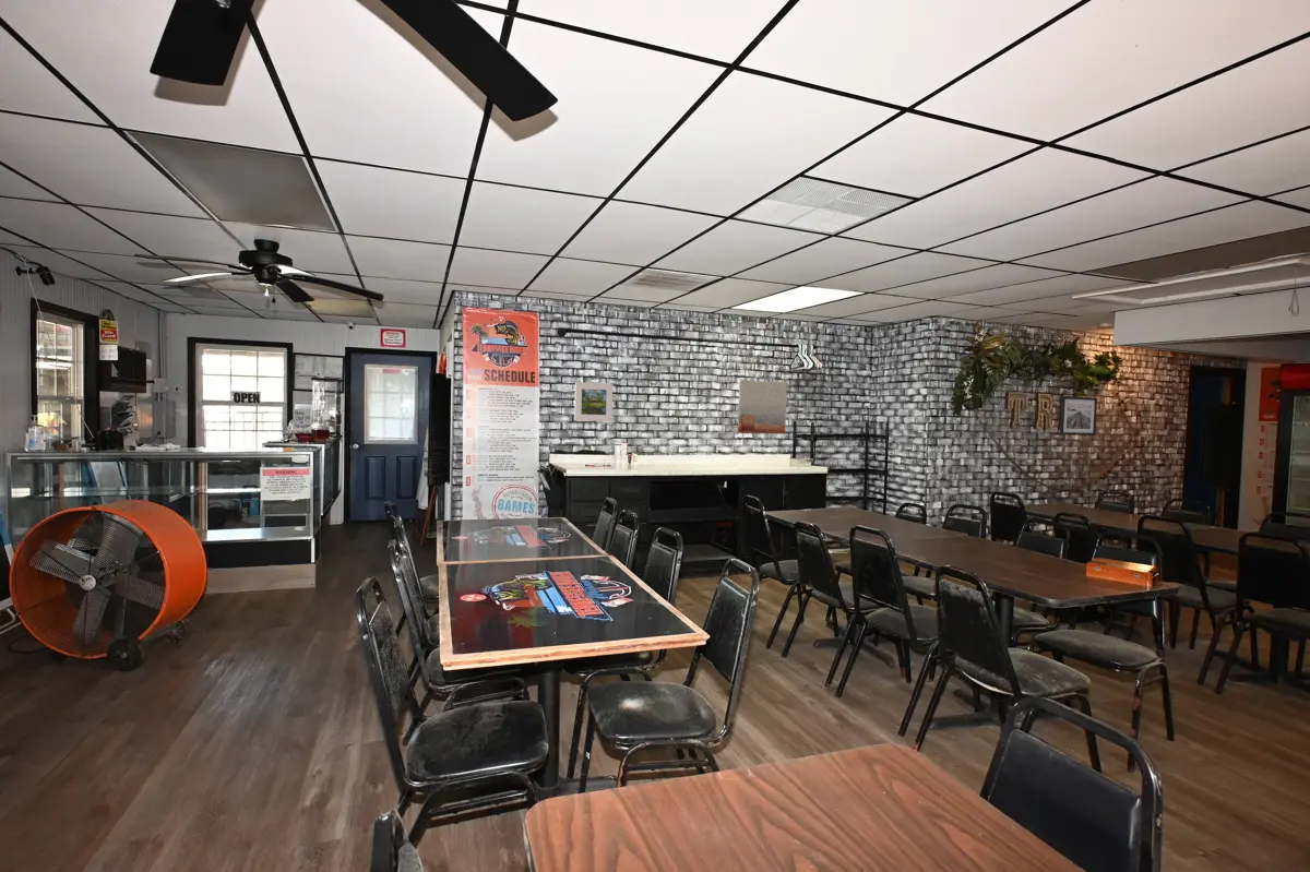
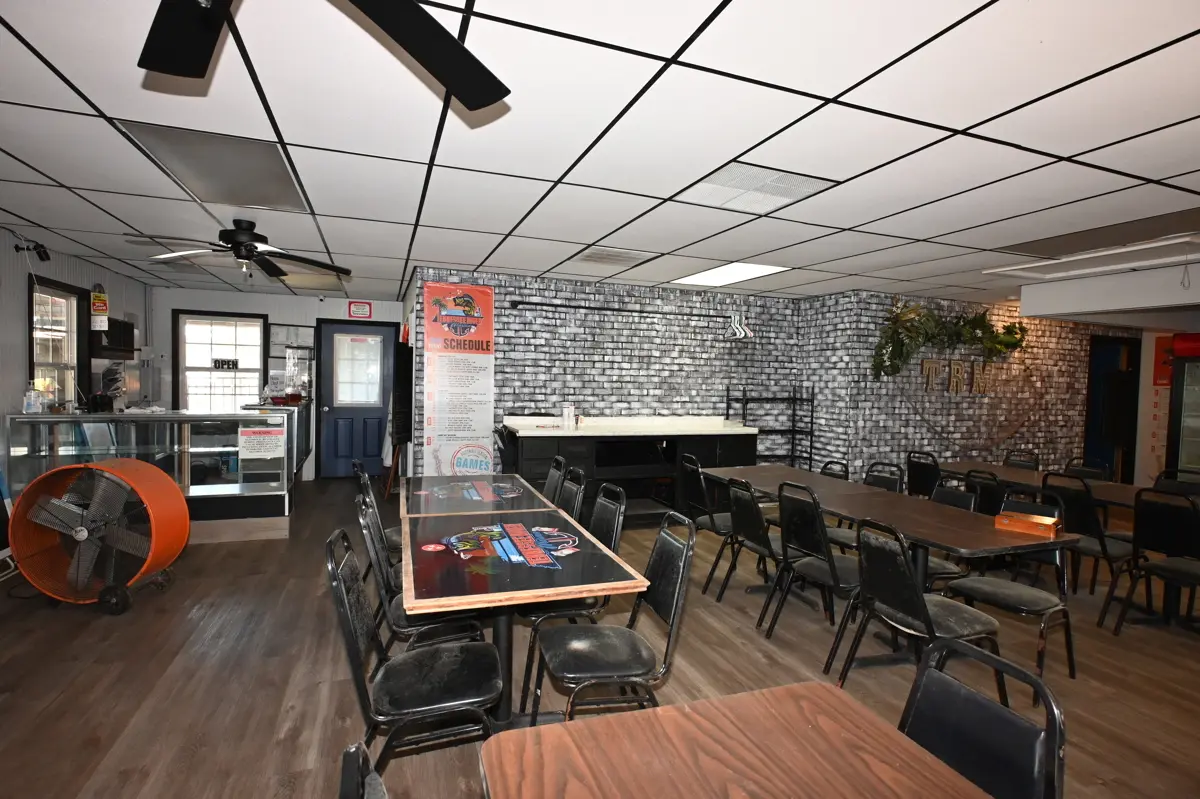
- wall art (1079, 416)
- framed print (593, 402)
- wall art (762, 407)
